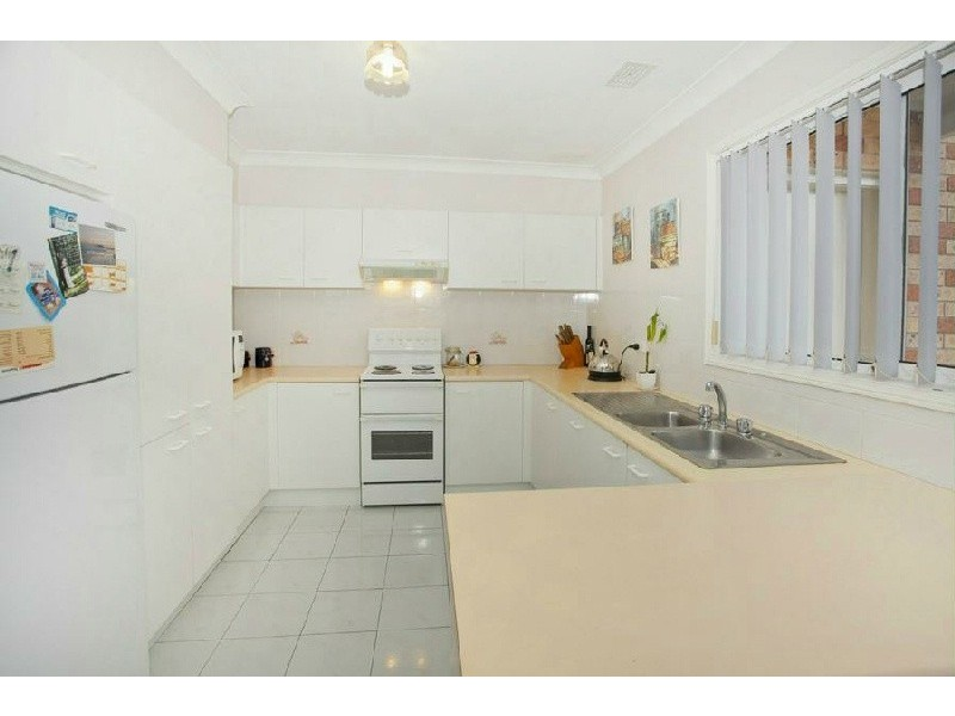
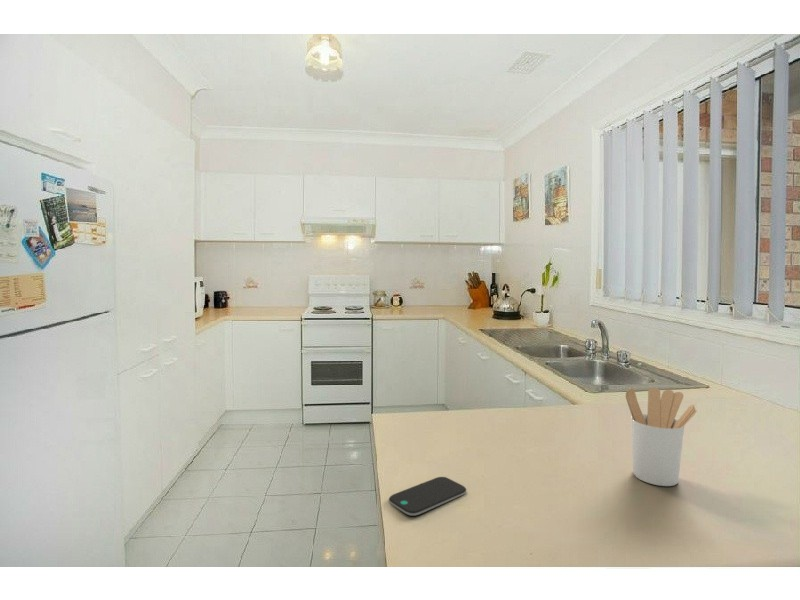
+ utensil holder (658, 432)
+ smartphone (428, 494)
